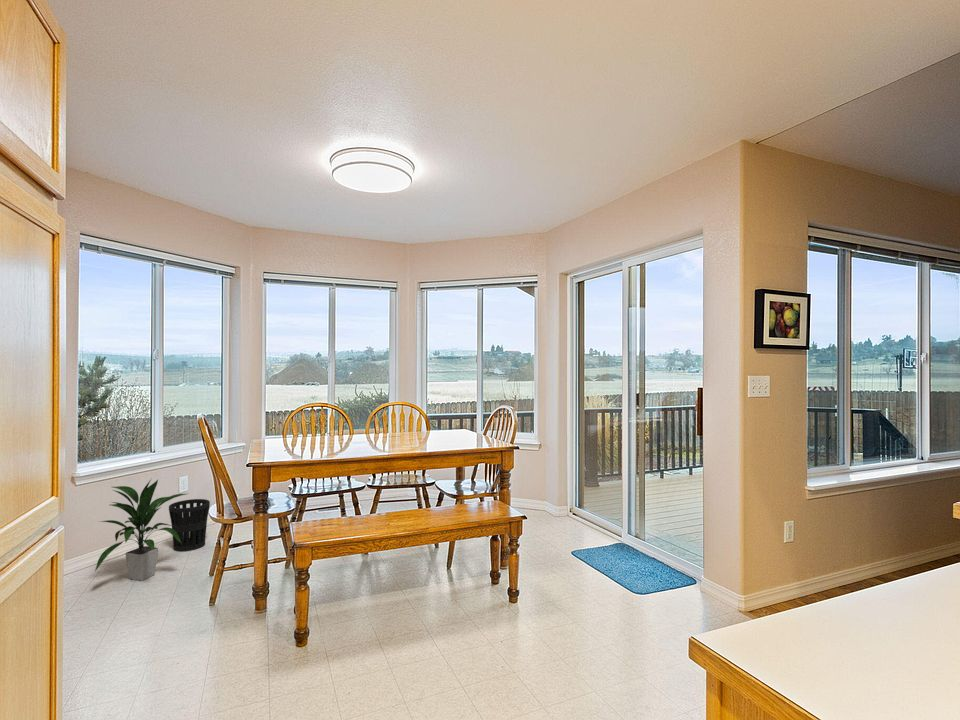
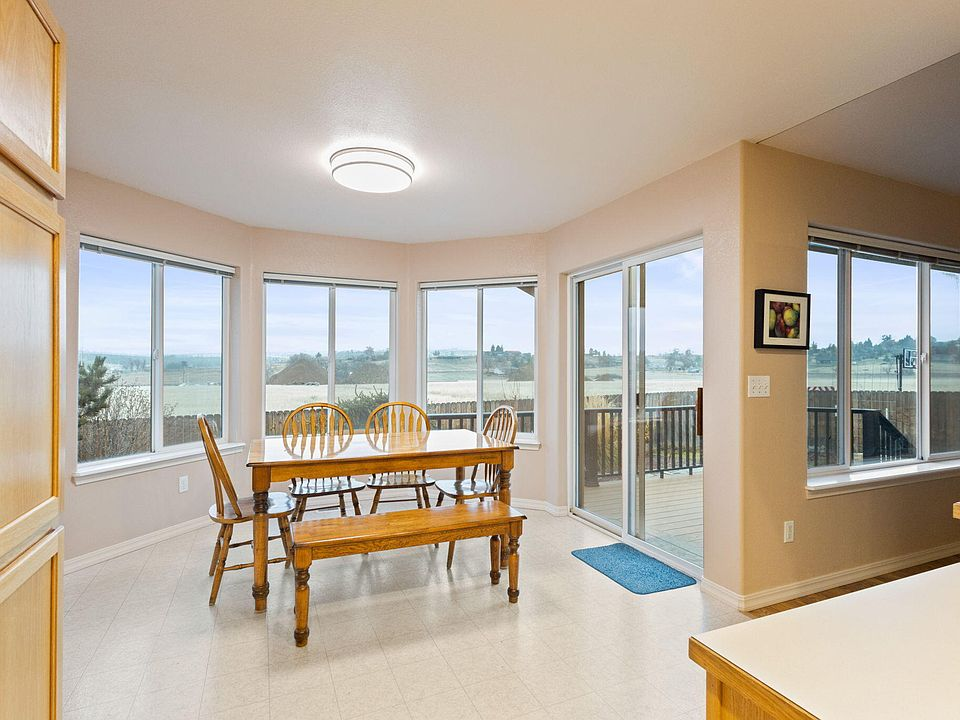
- indoor plant (137, 527)
- wastebasket (189, 524)
